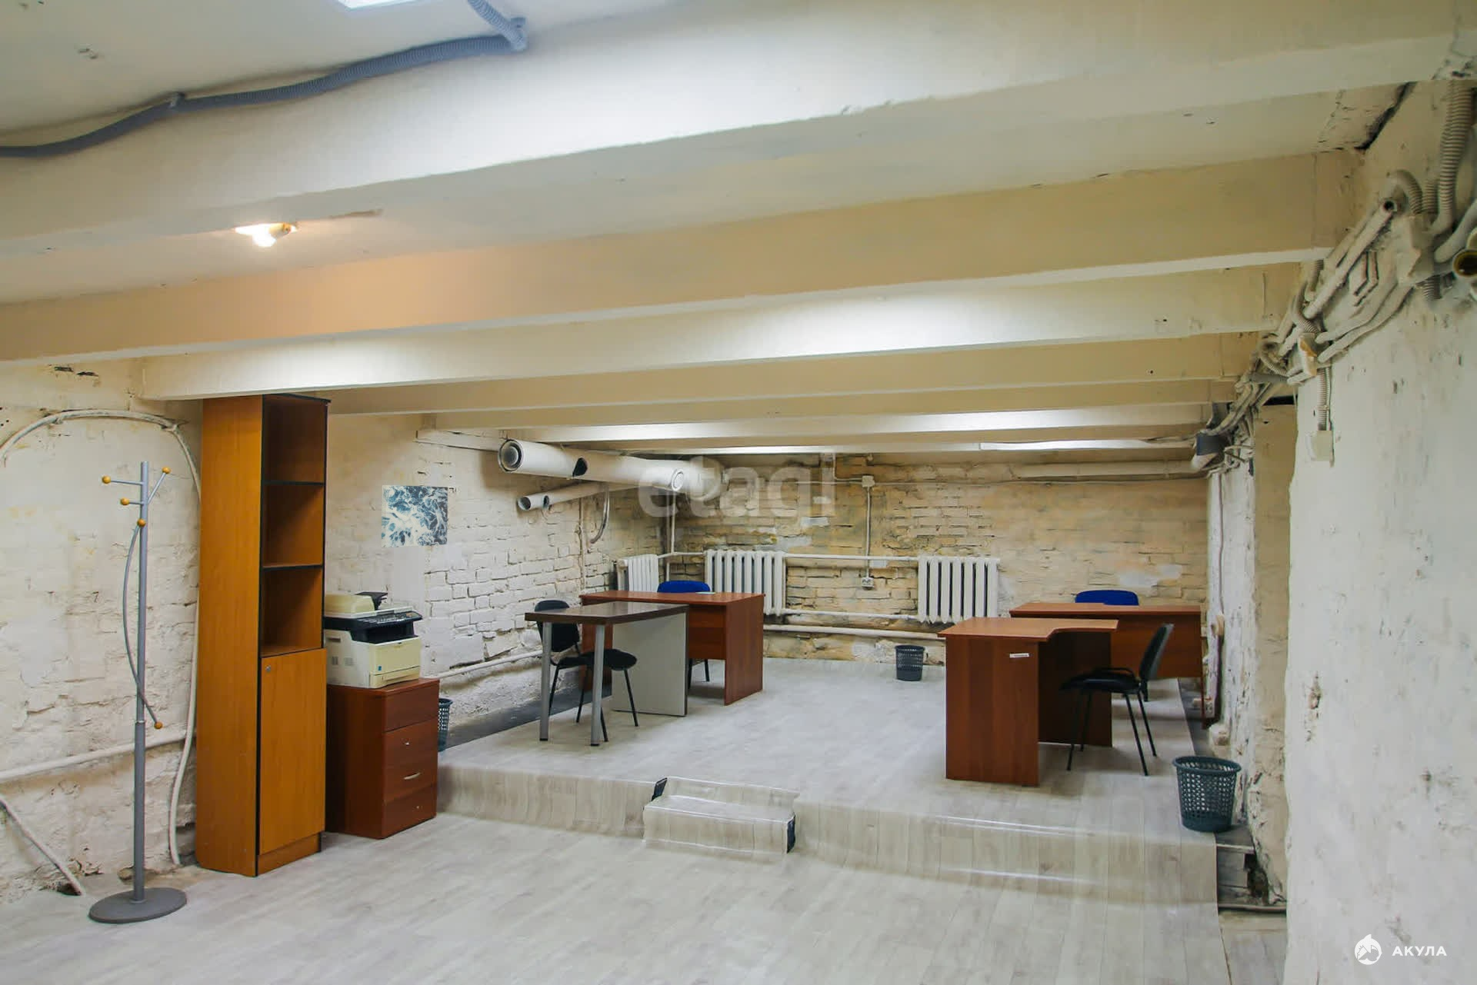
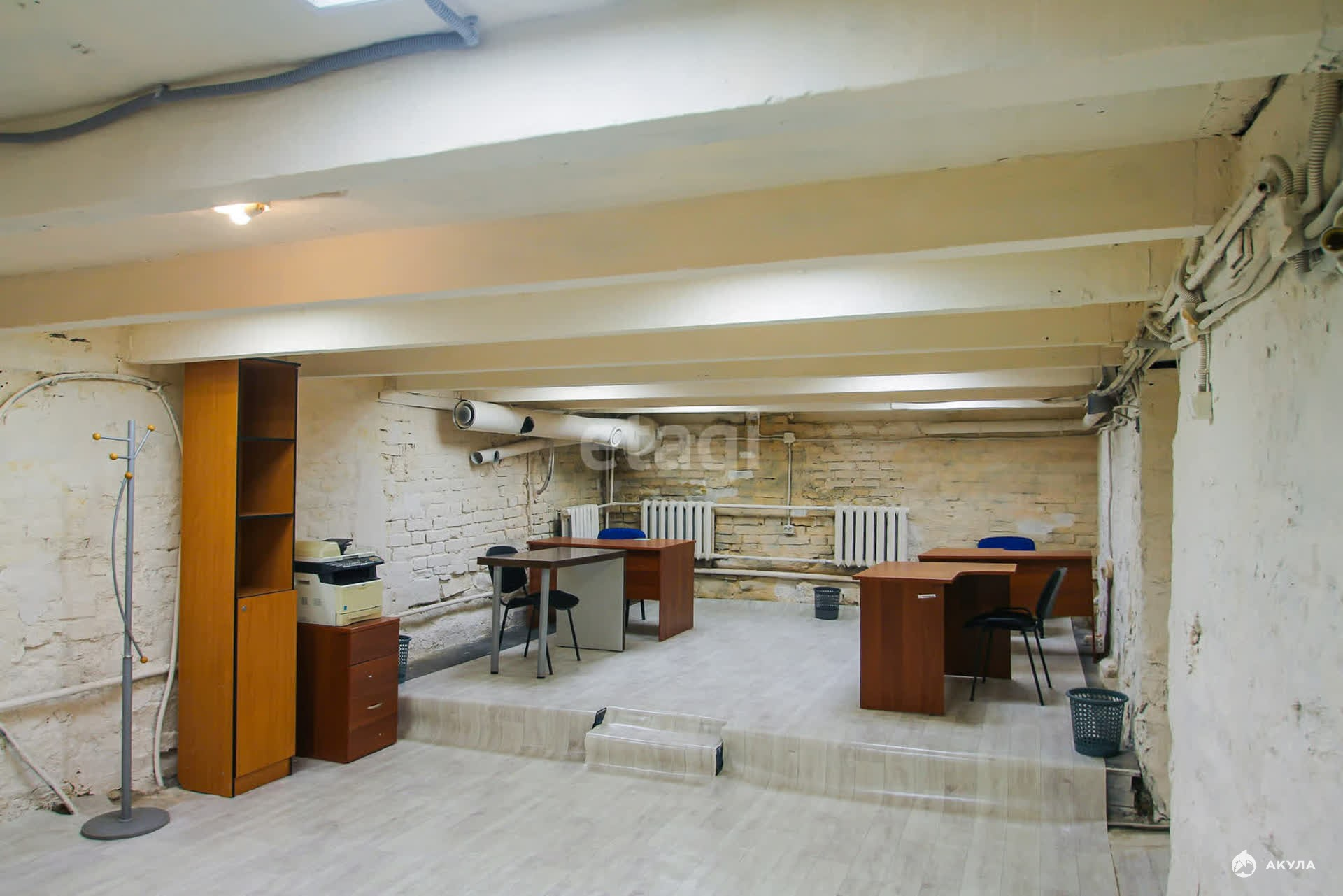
- wall art (416, 516)
